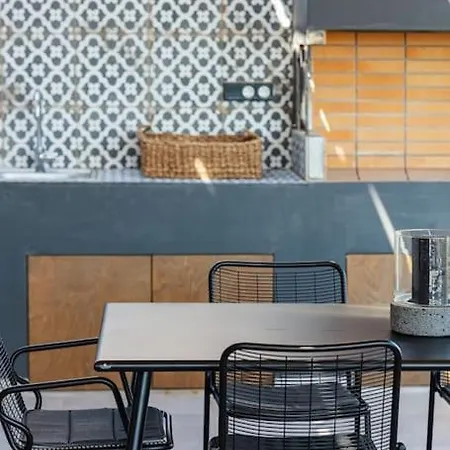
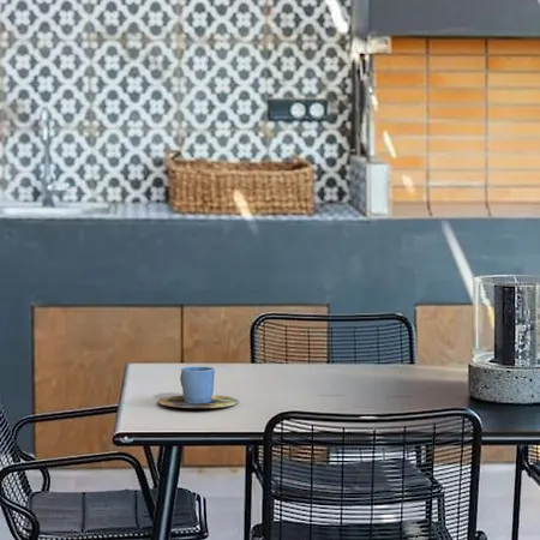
+ cup (198, 384)
